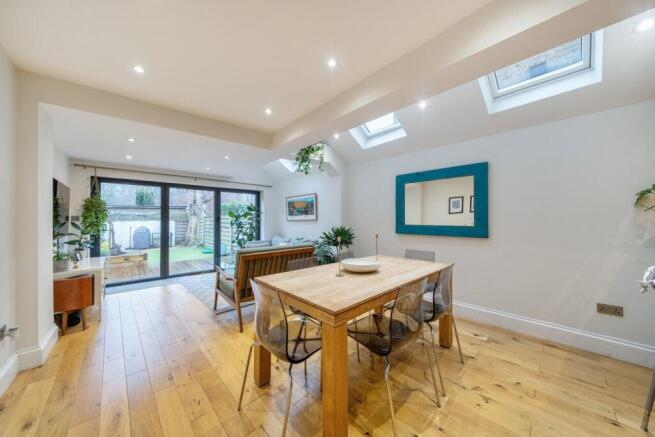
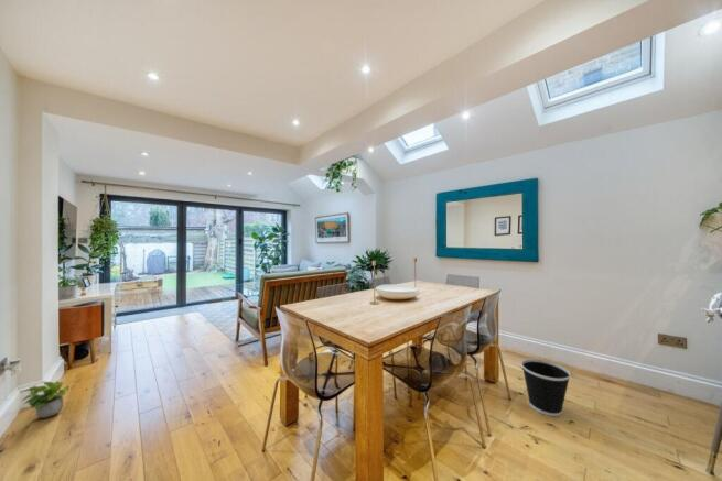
+ potted plant (45, 398)
+ wastebasket (545, 387)
